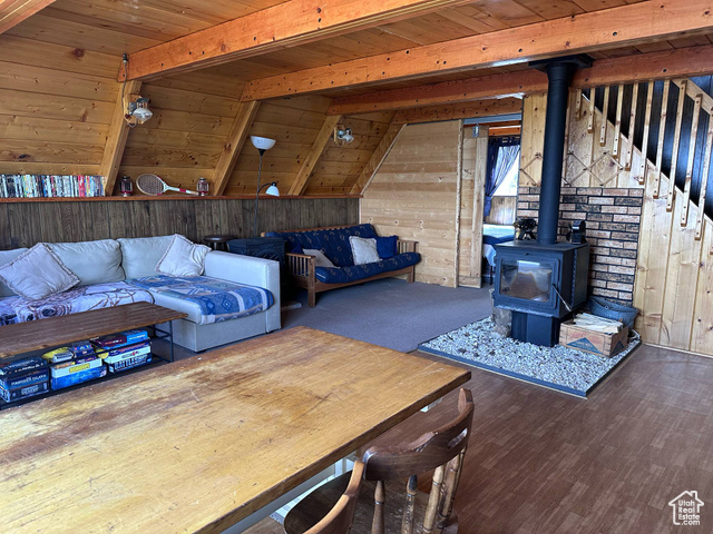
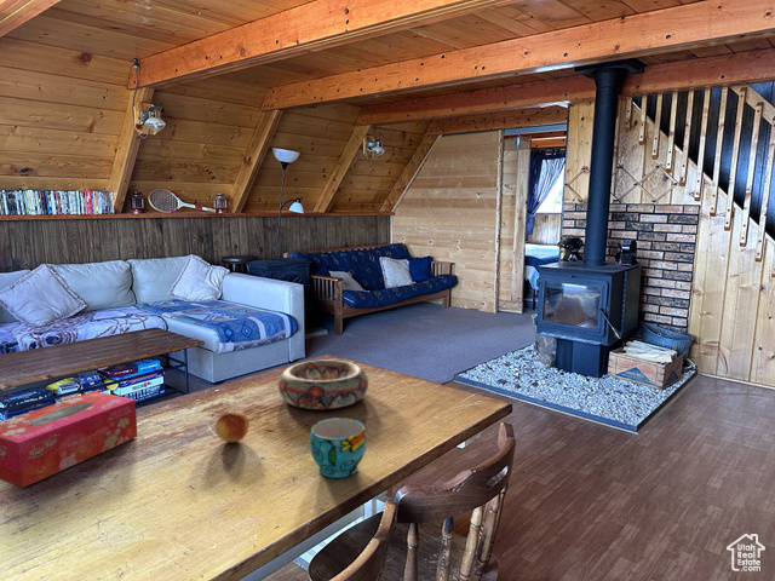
+ fruit (231, 426)
+ decorative bowl (323, 384)
+ tissue box (63, 433)
+ cup (335, 447)
